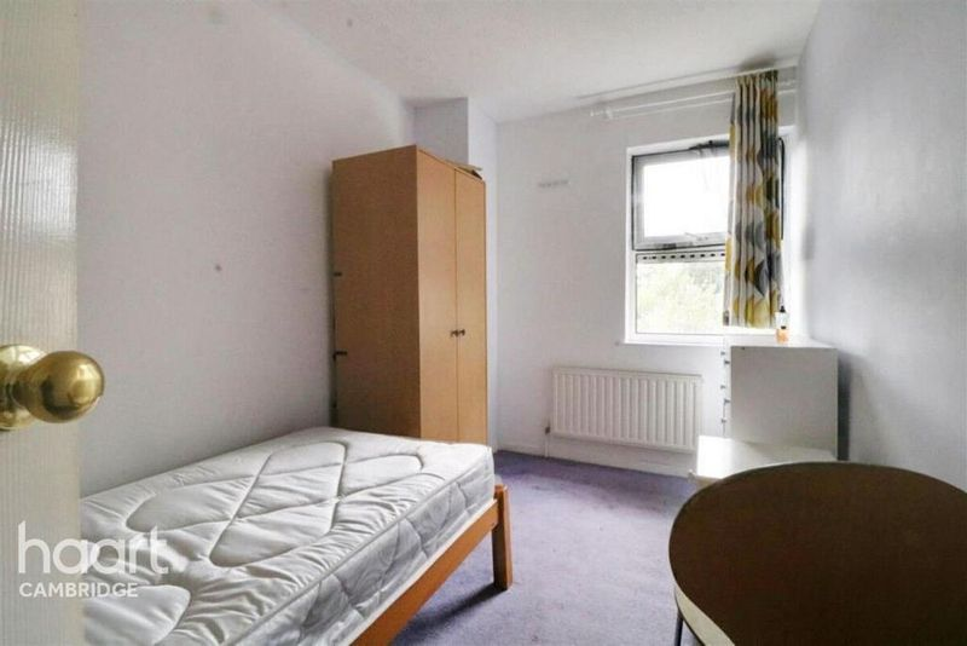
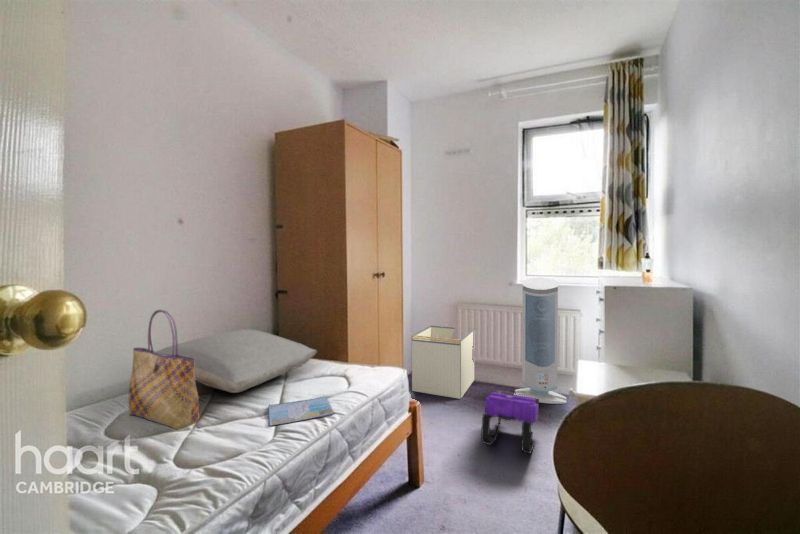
+ book (300, 409)
+ tote bag (163, 363)
+ storage bin (444, 358)
+ air purifier (539, 337)
+ pillow (240, 356)
+ backpack (511, 415)
